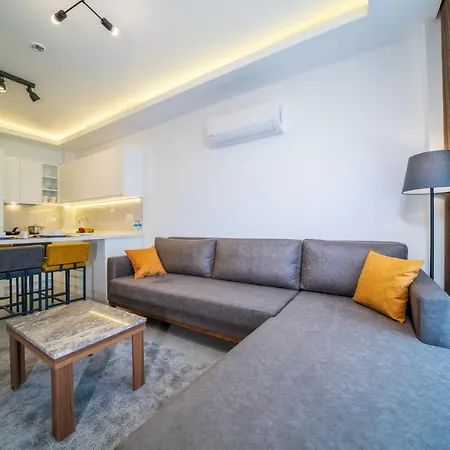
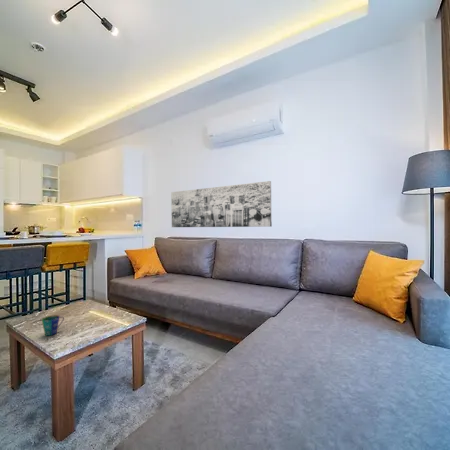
+ cup (53, 325)
+ wall art (215, 207)
